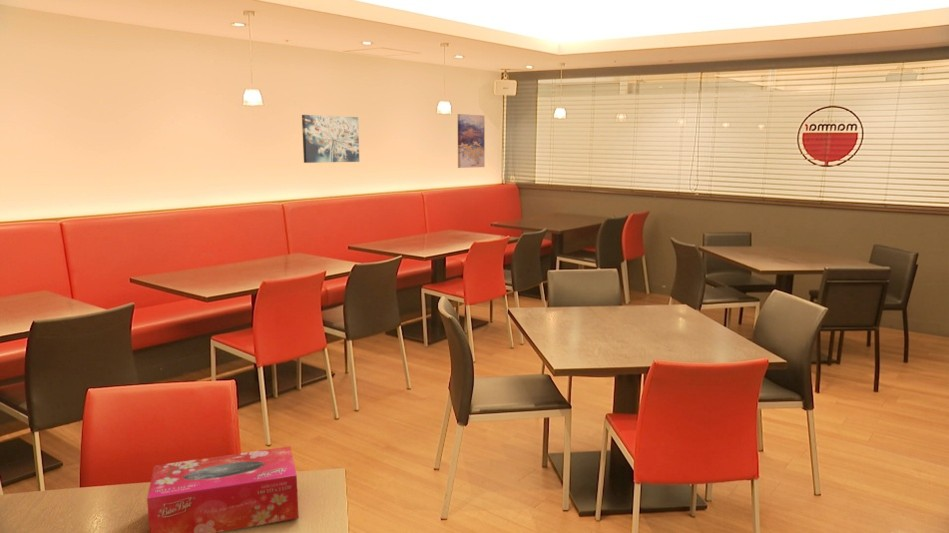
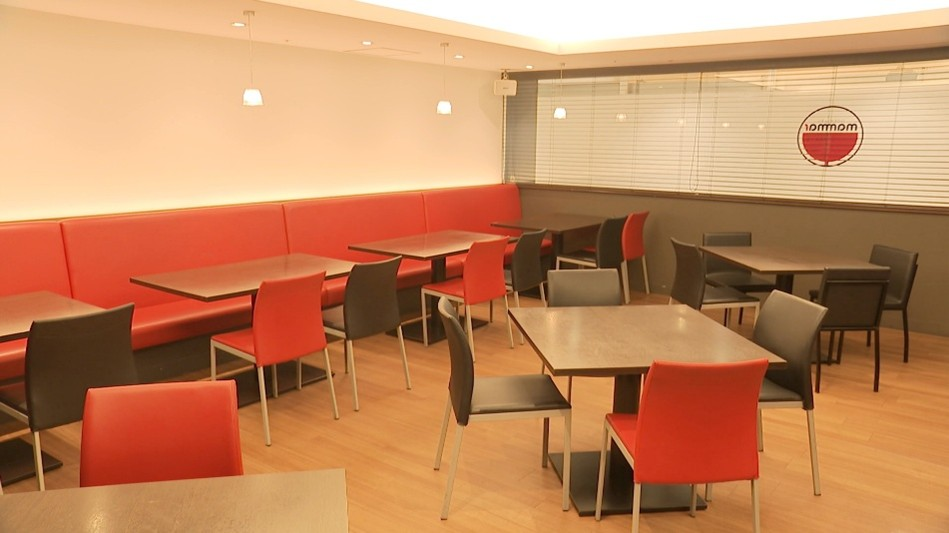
- tissue box (225, 491)
- wall art (471, 141)
- wall art (331, 139)
